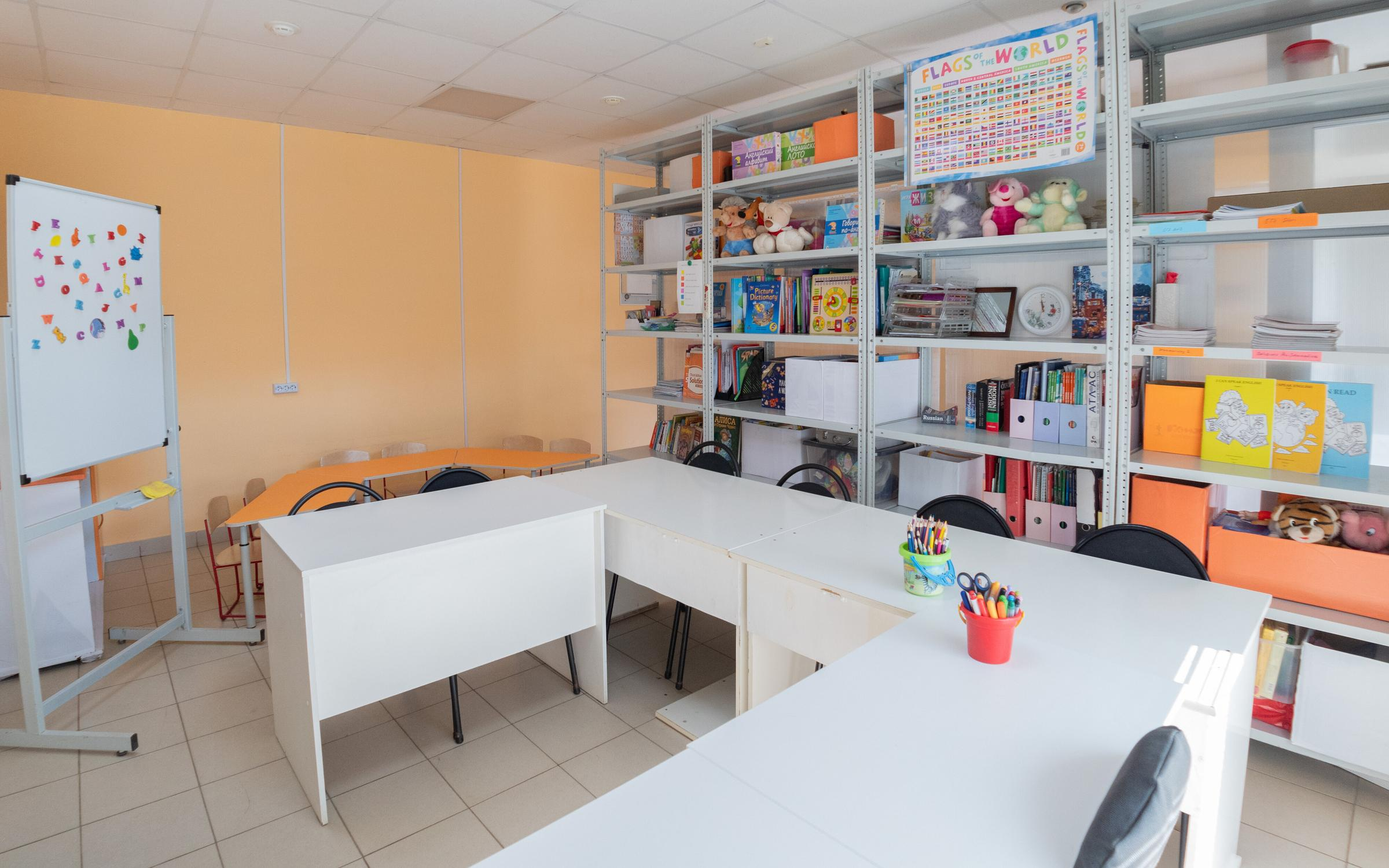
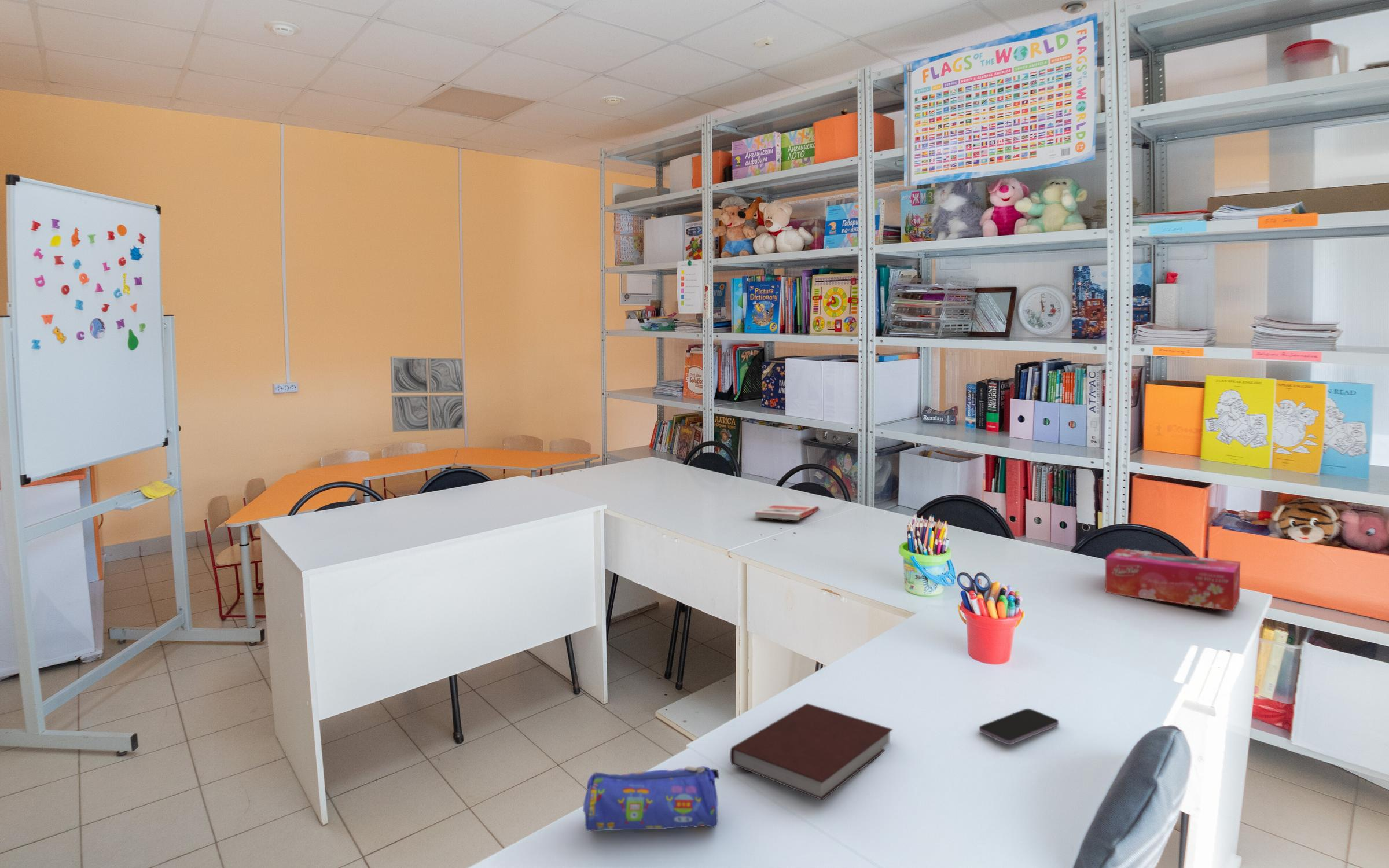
+ book (787, 512)
+ pencil case (652, 797)
+ wall art (429, 395)
+ notebook (813, 746)
+ smartphone (1019, 726)
+ tissue box (1171, 578)
